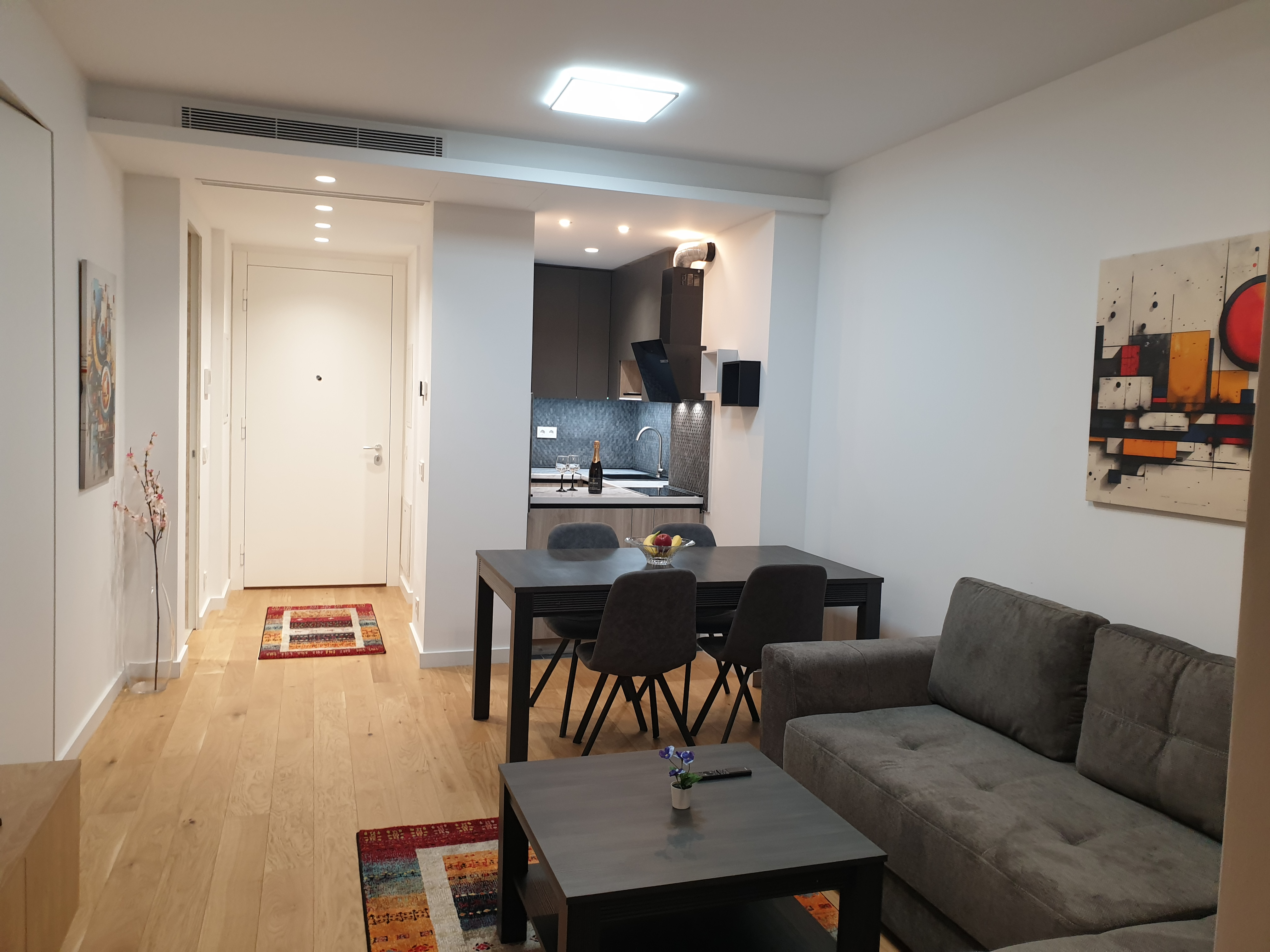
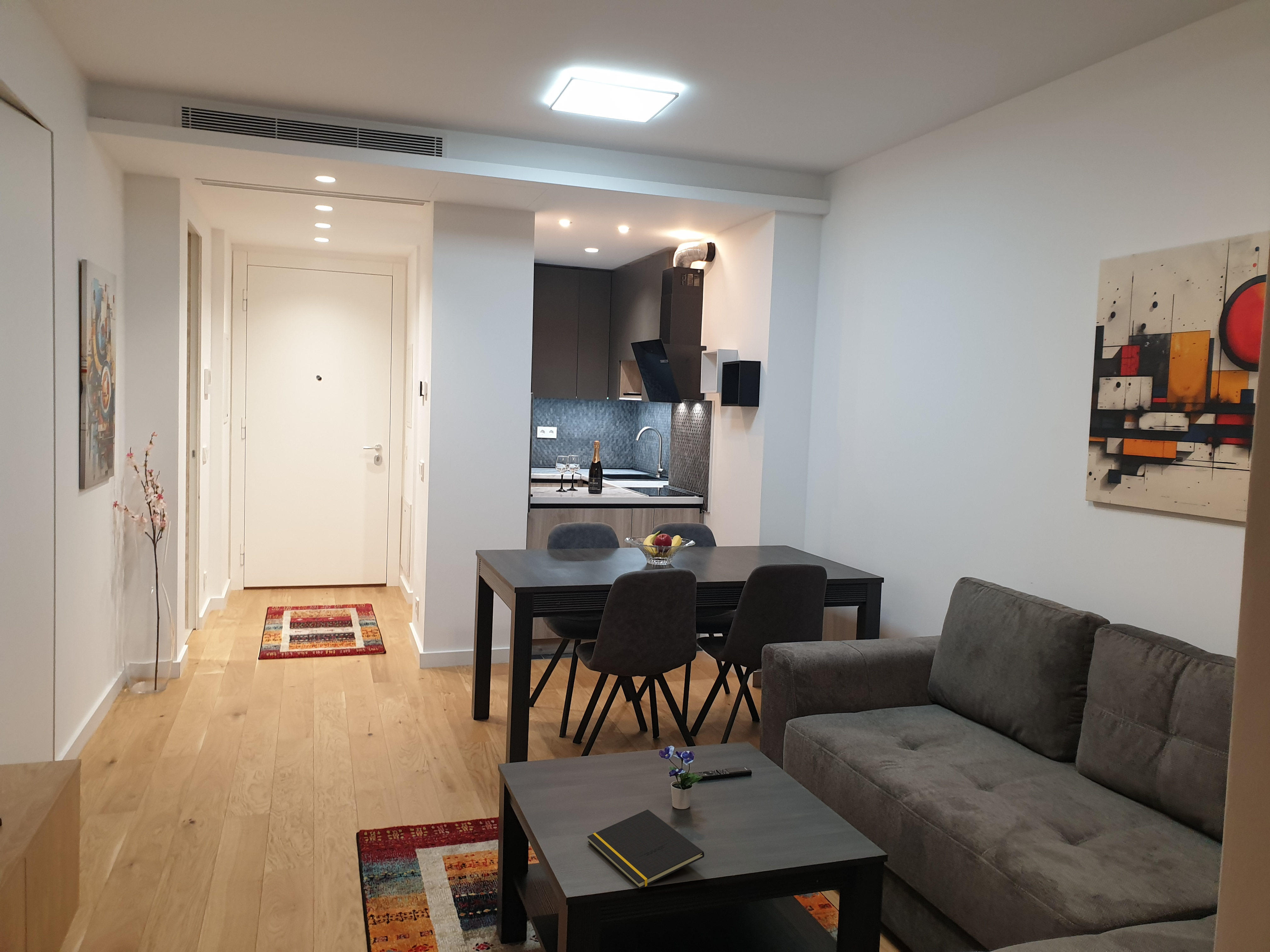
+ notepad (644, 846)
